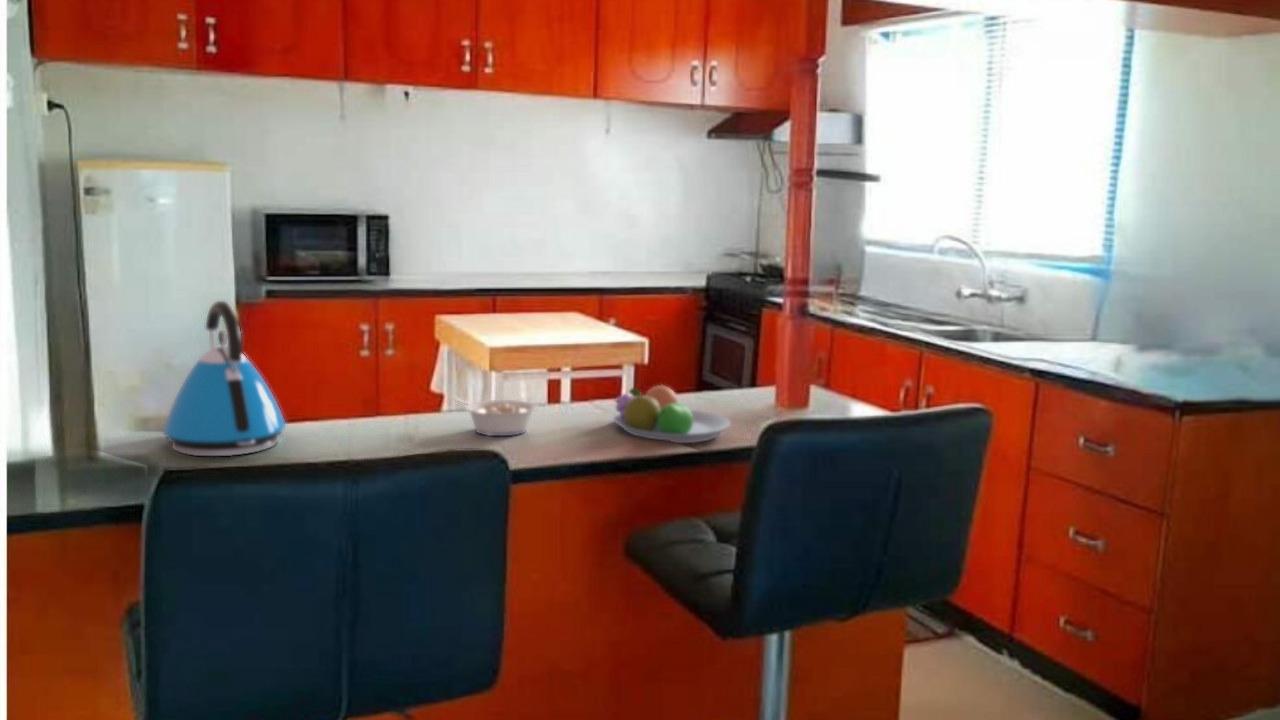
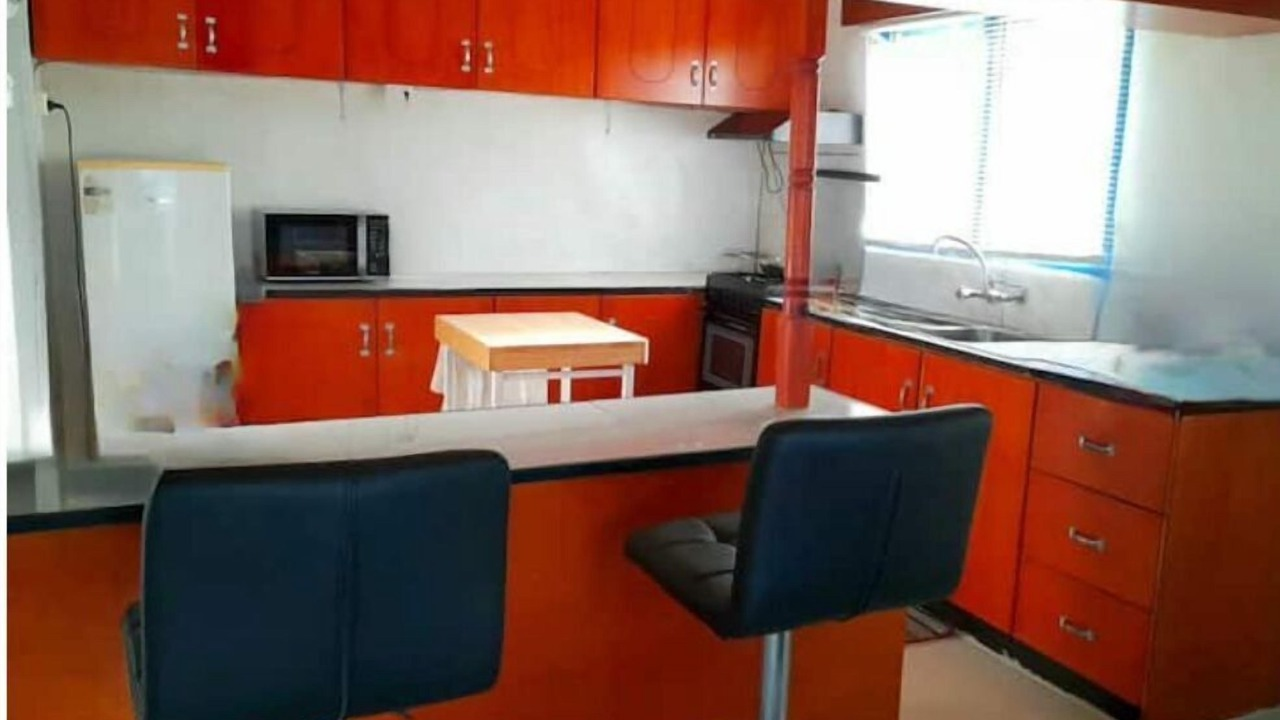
- legume (498, 416)
- kettle (224, 373)
- fruit bowl (670, 409)
